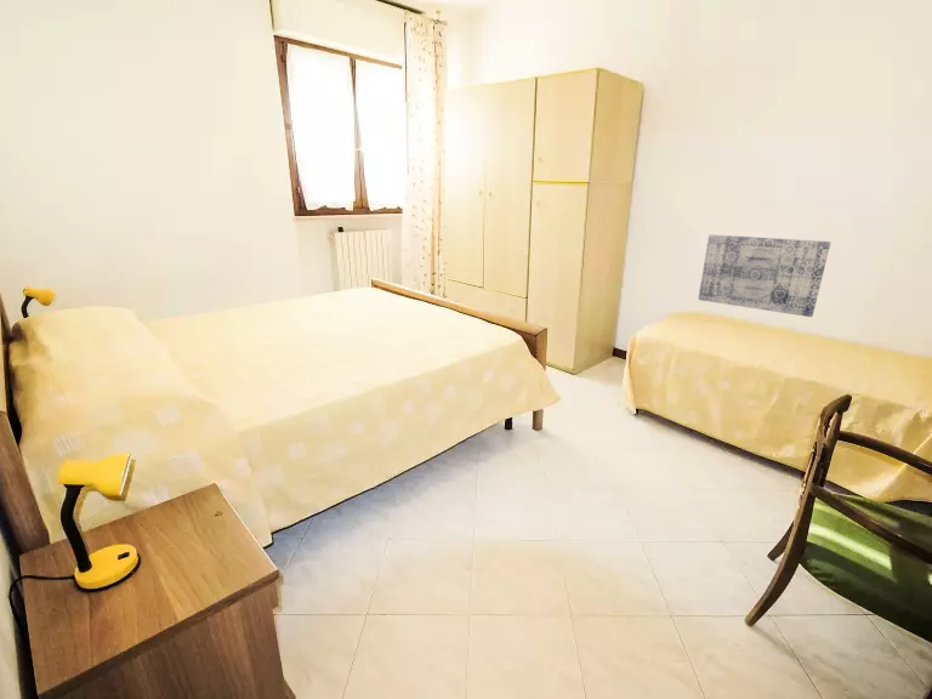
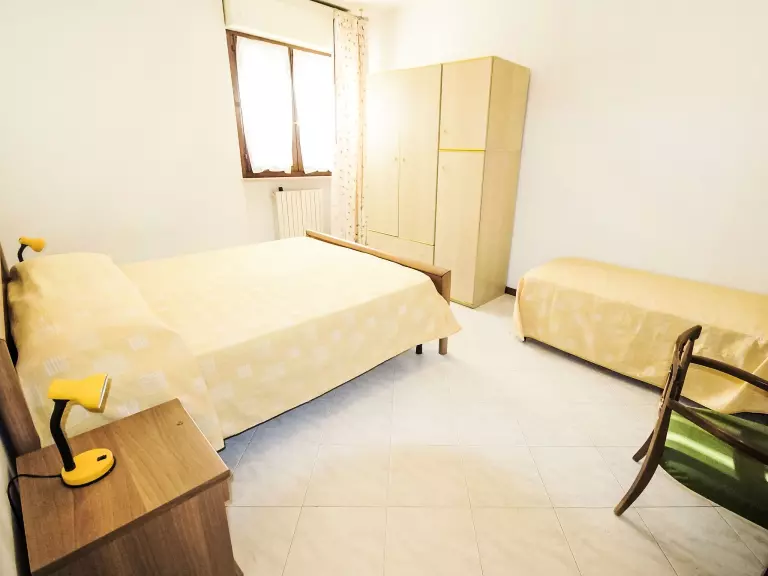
- wall art (757, 273)
